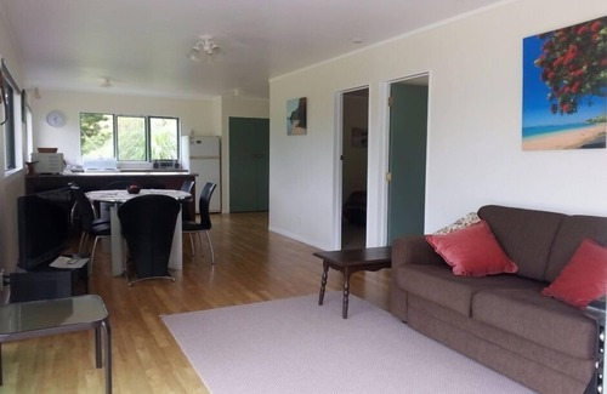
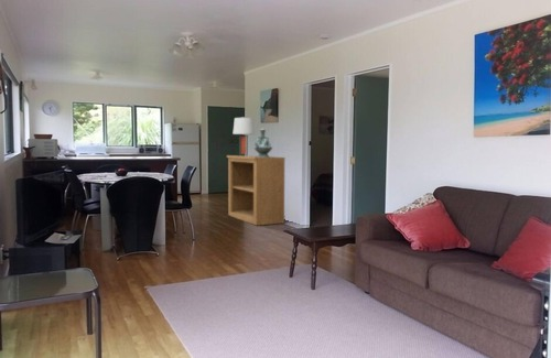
+ lamp (244, 137)
+ decorative urn (262, 142)
+ bookshelf (253, 187)
